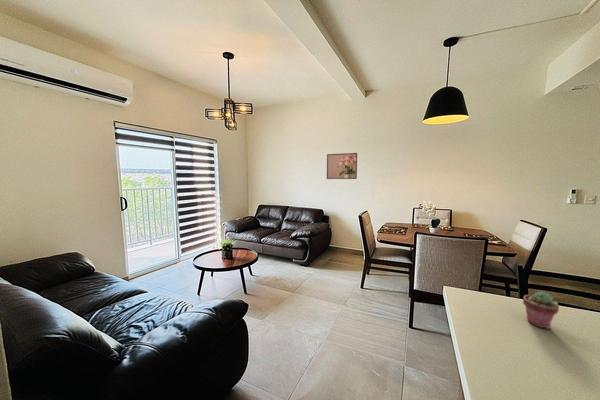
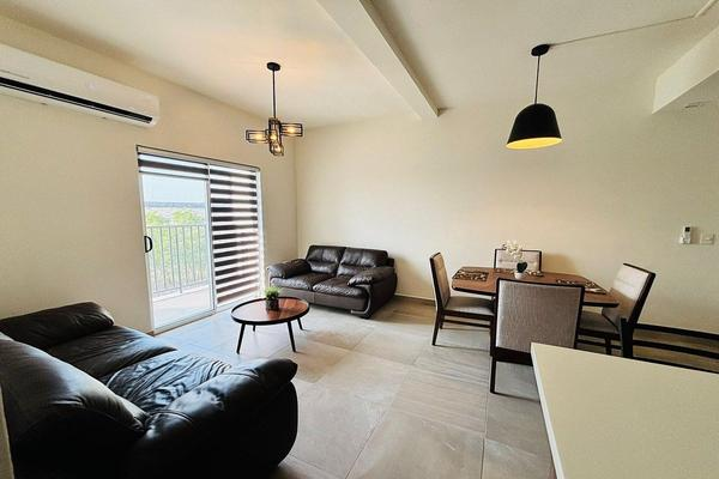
- potted succulent (540, 307)
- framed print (341, 166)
